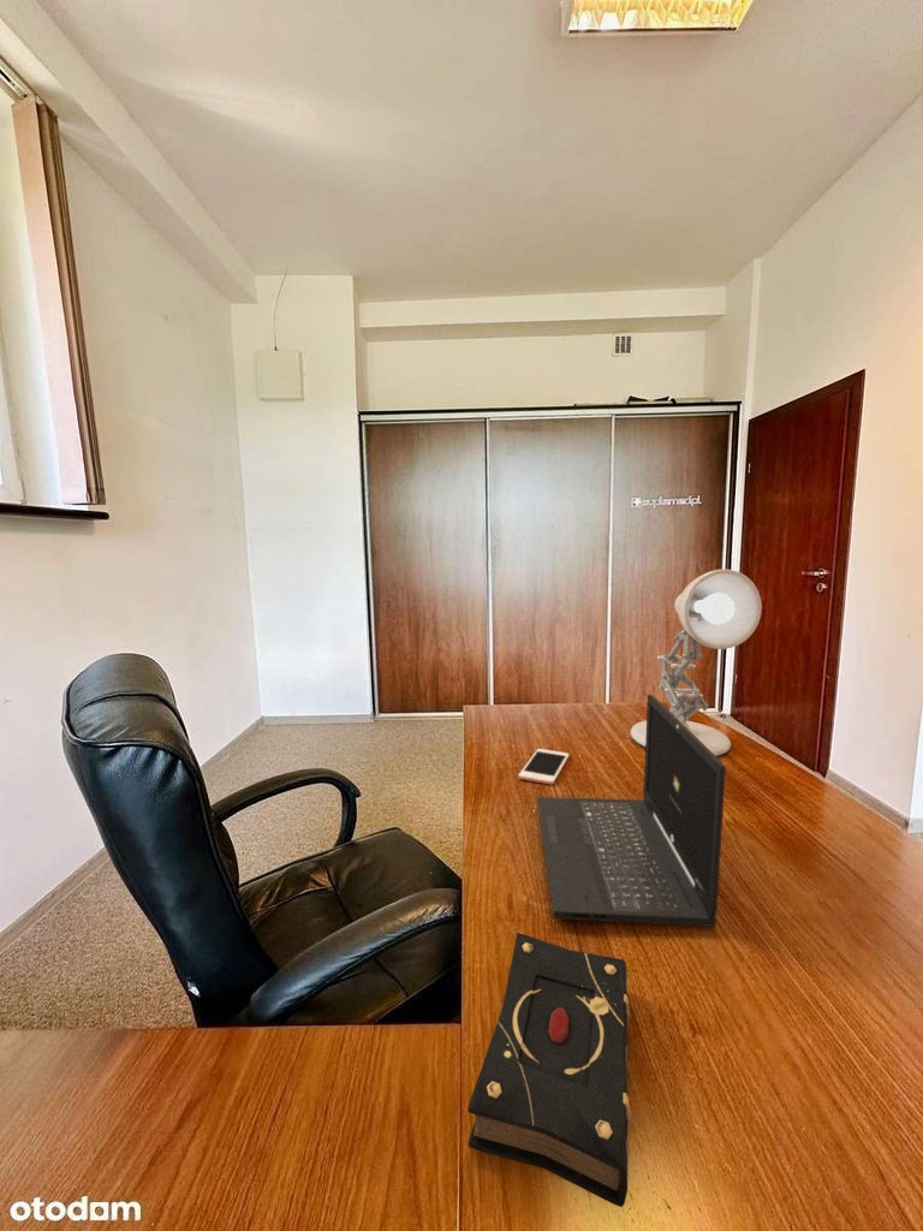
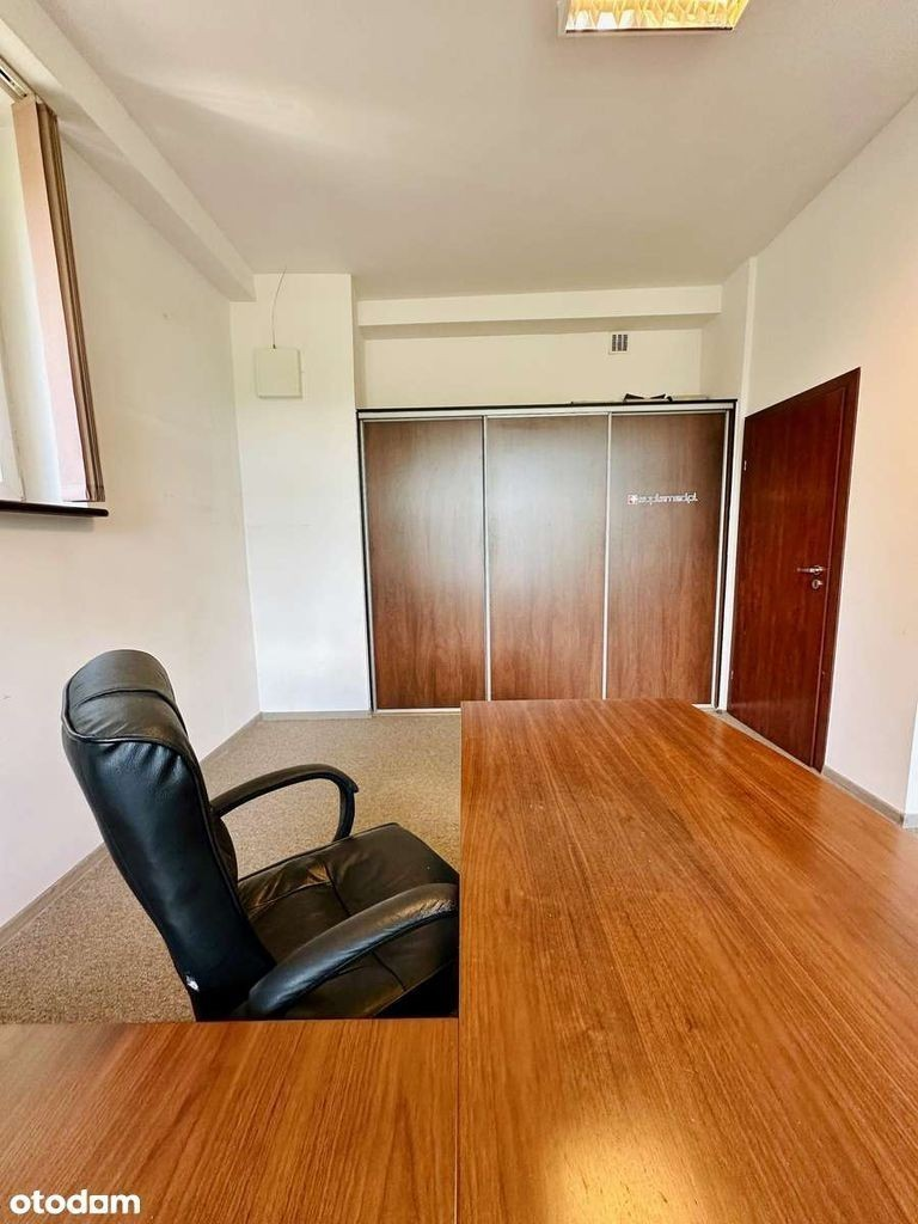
- desk lamp (691, 658)
- book (561, 1028)
- cell phone (544, 765)
- laptop (611, 799)
